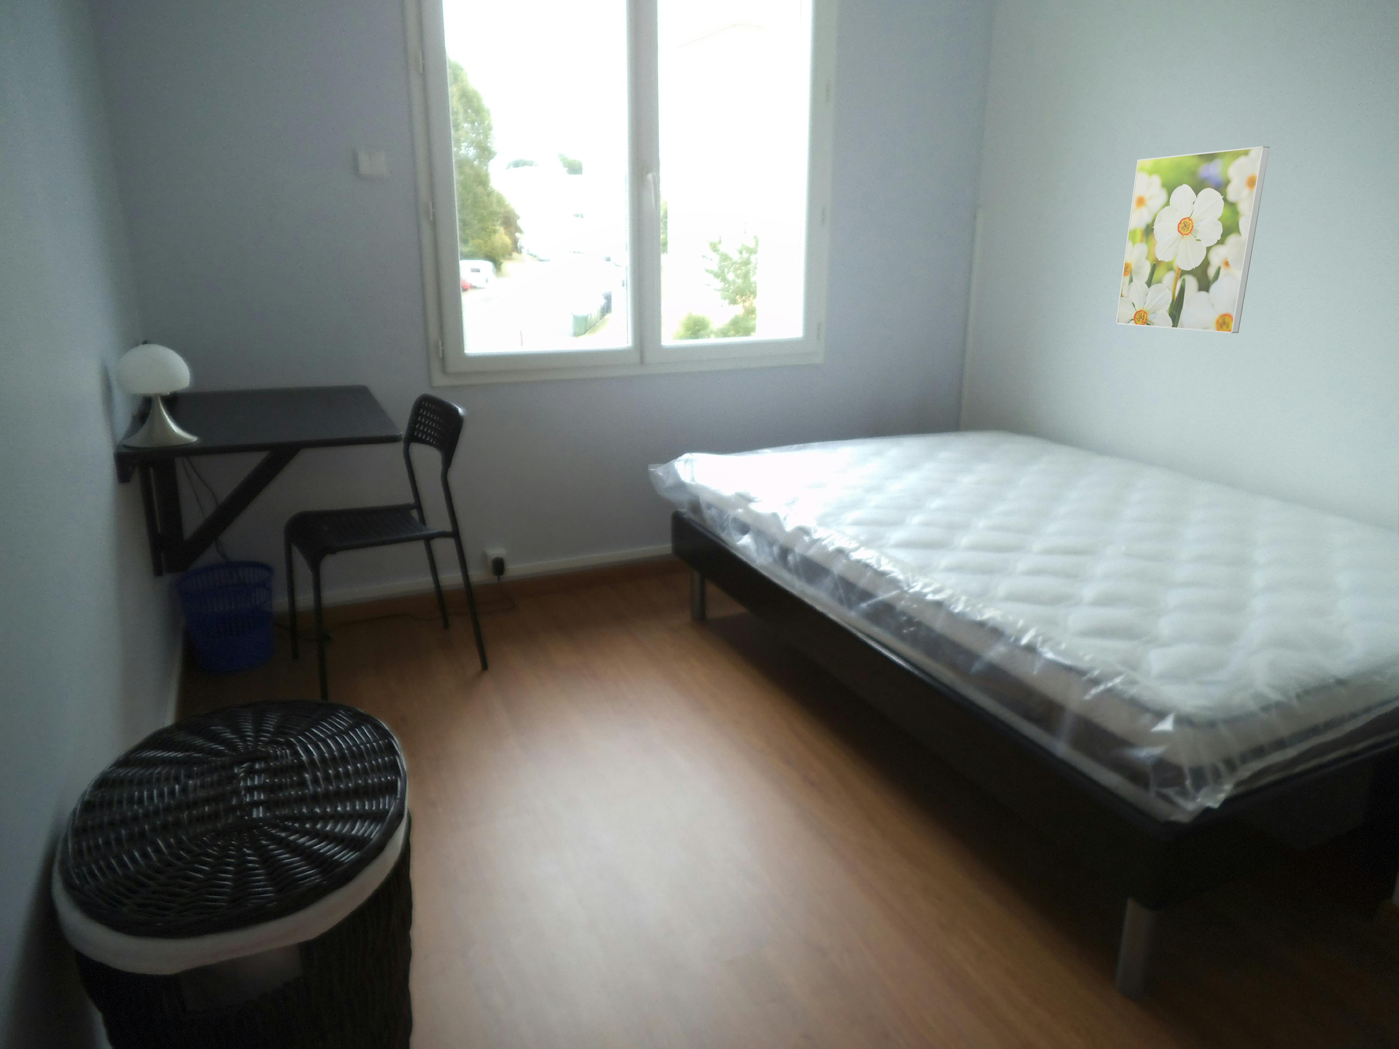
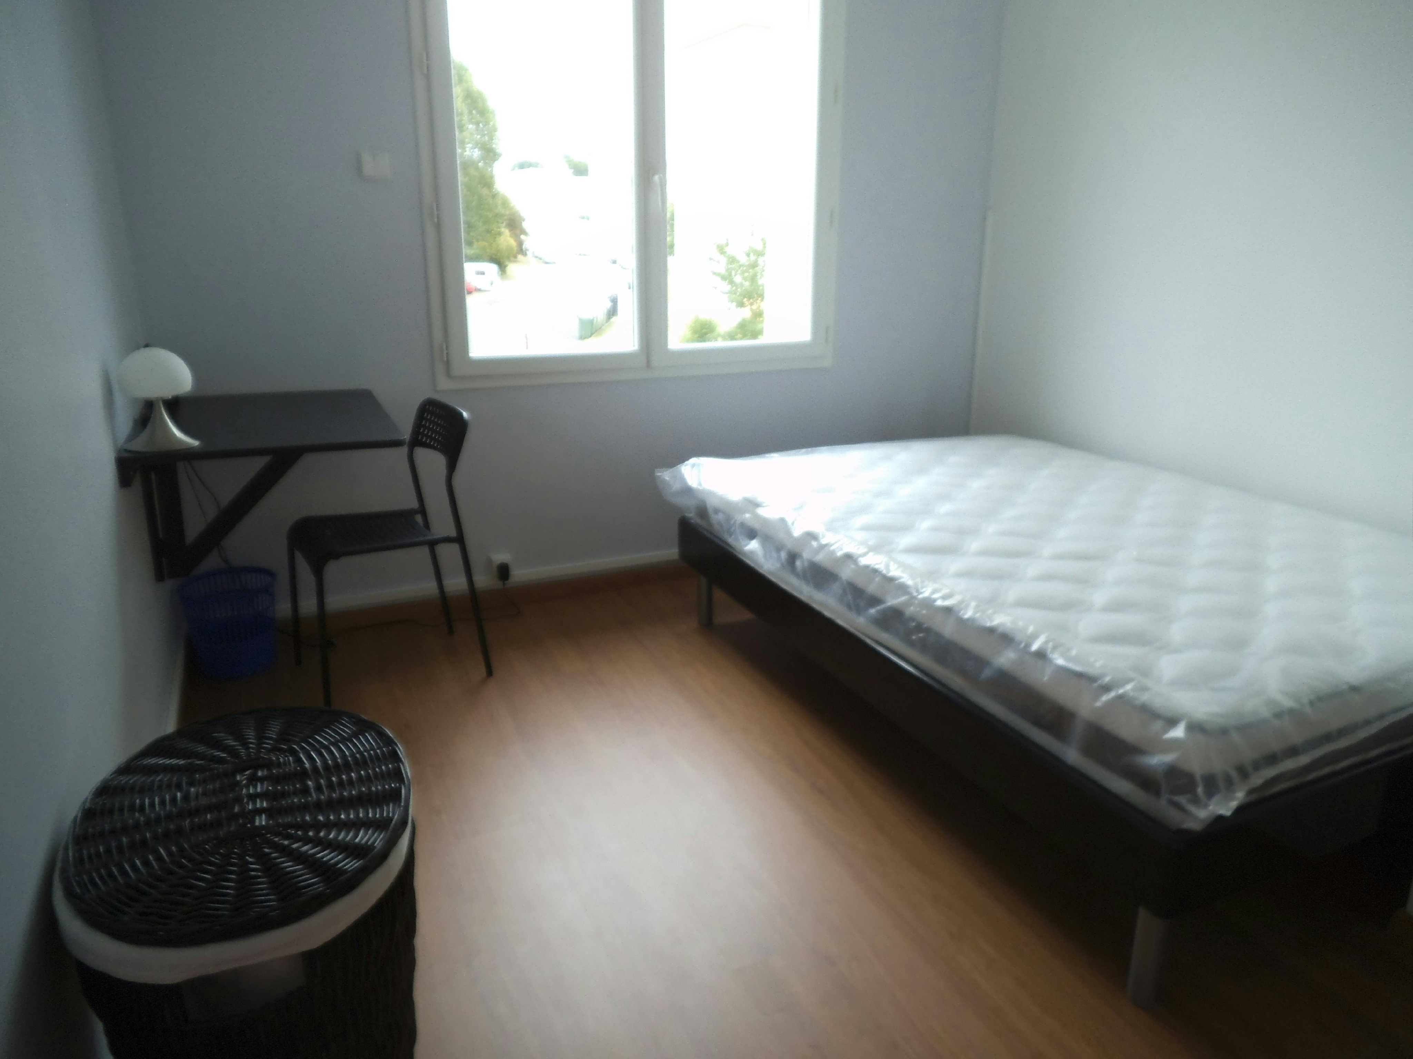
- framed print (1186, 244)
